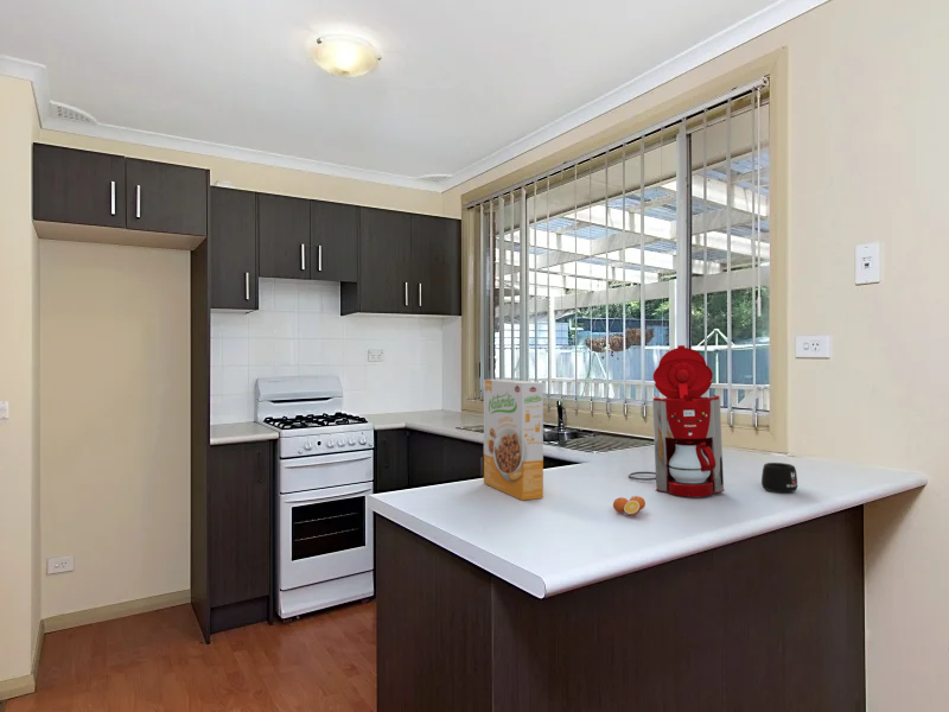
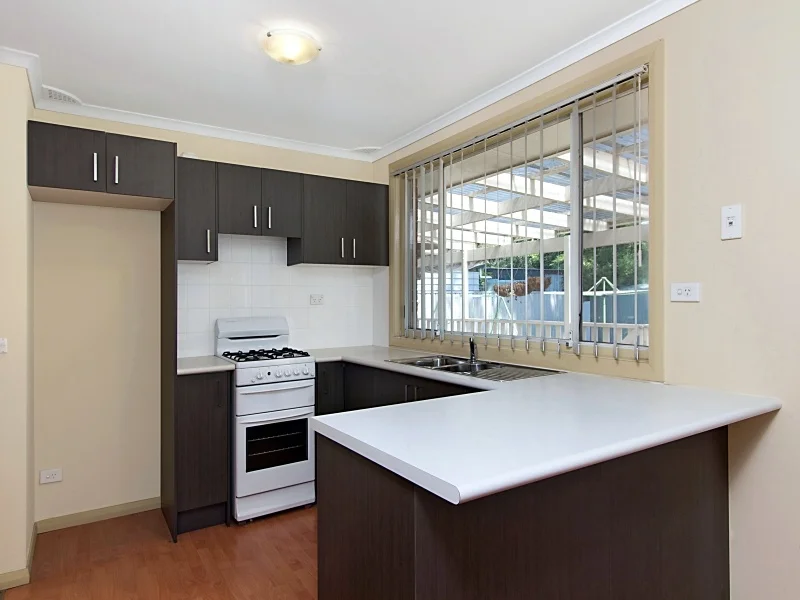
- mug (782, 476)
- cereal box (511, 436)
- orange (630, 504)
- coffee maker (673, 414)
